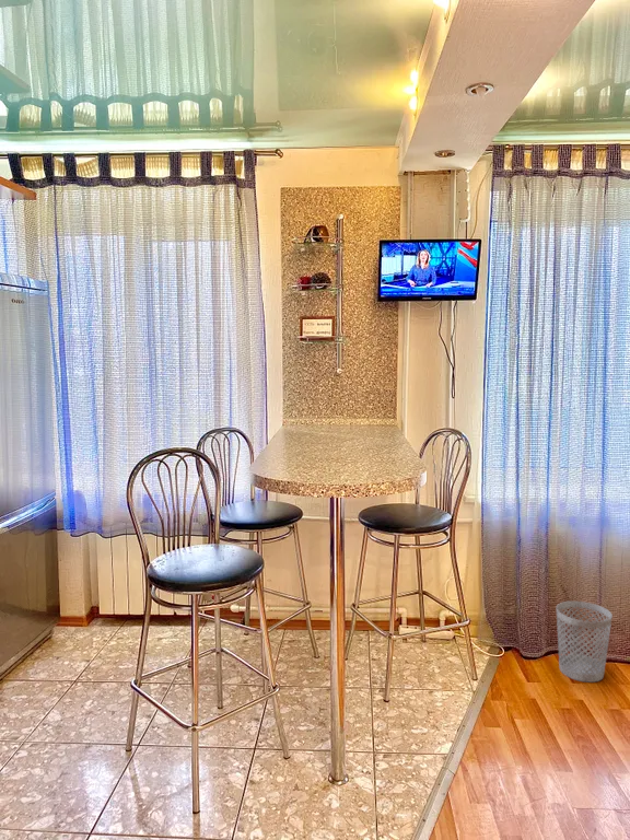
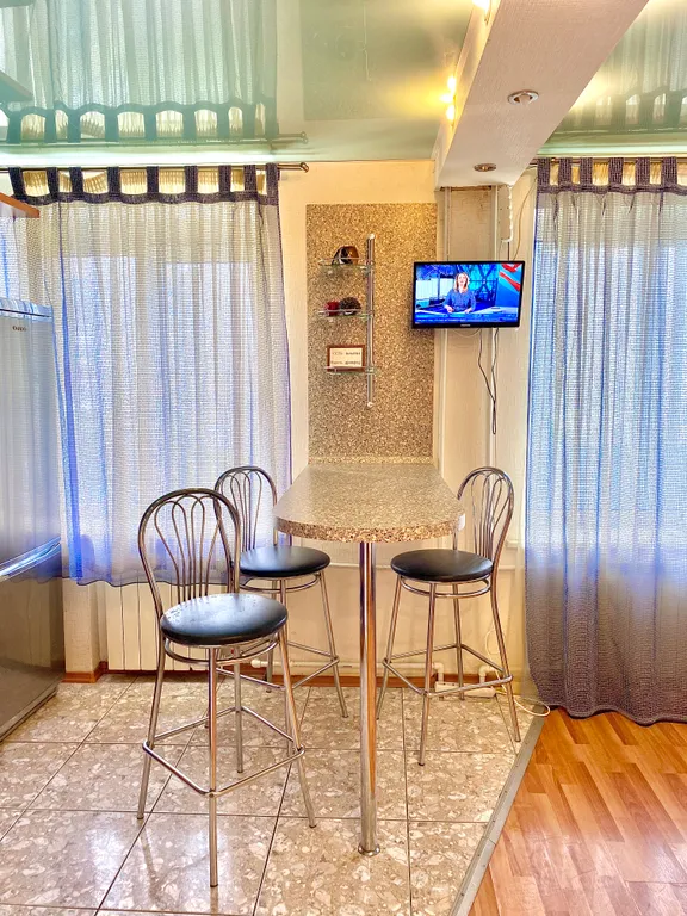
- wastebasket (582, 641)
